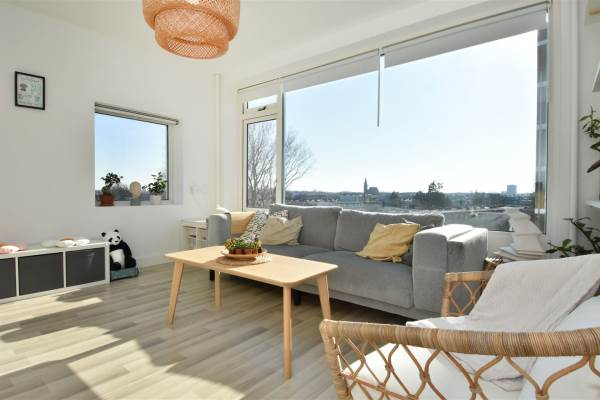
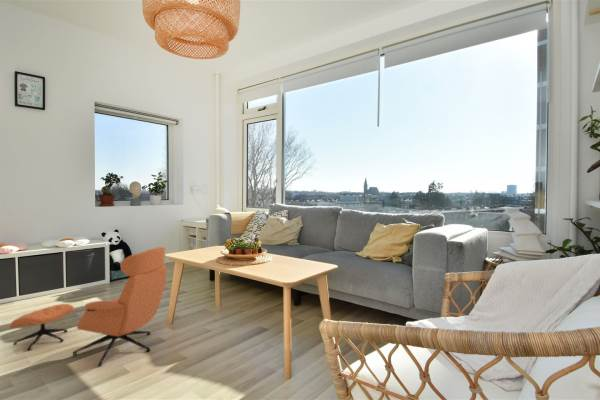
+ armchair (90, 302)
